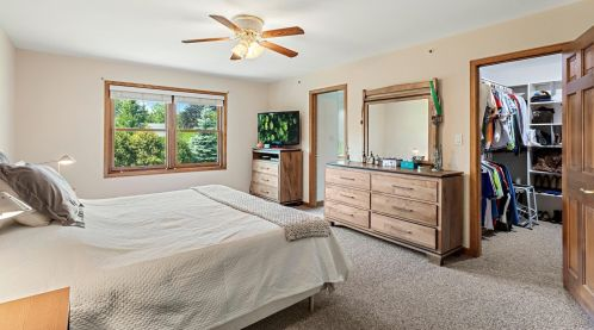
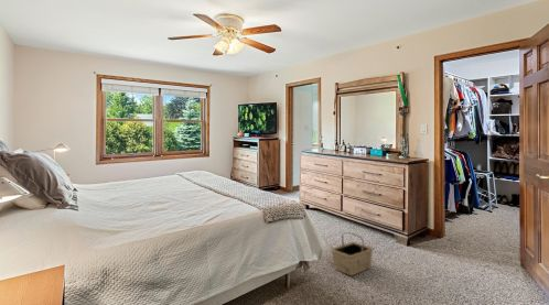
+ basket (352, 250)
